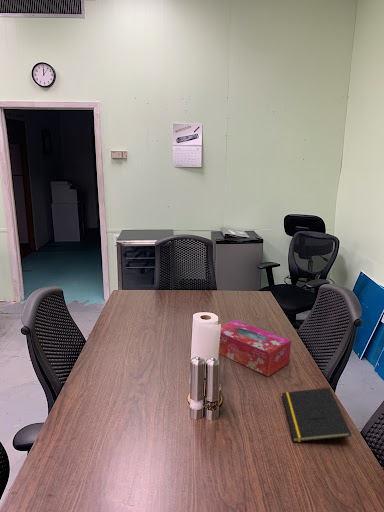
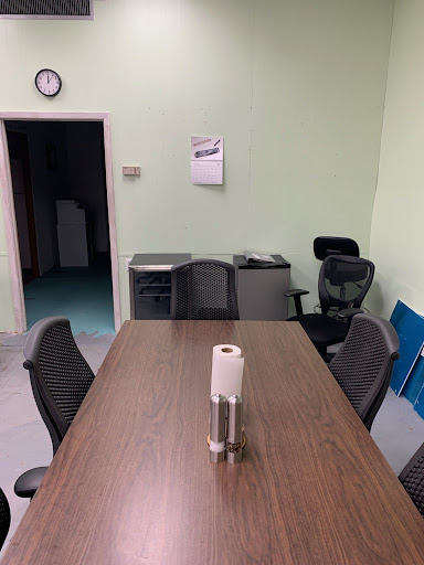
- notepad (313, 412)
- tissue box (250, 345)
